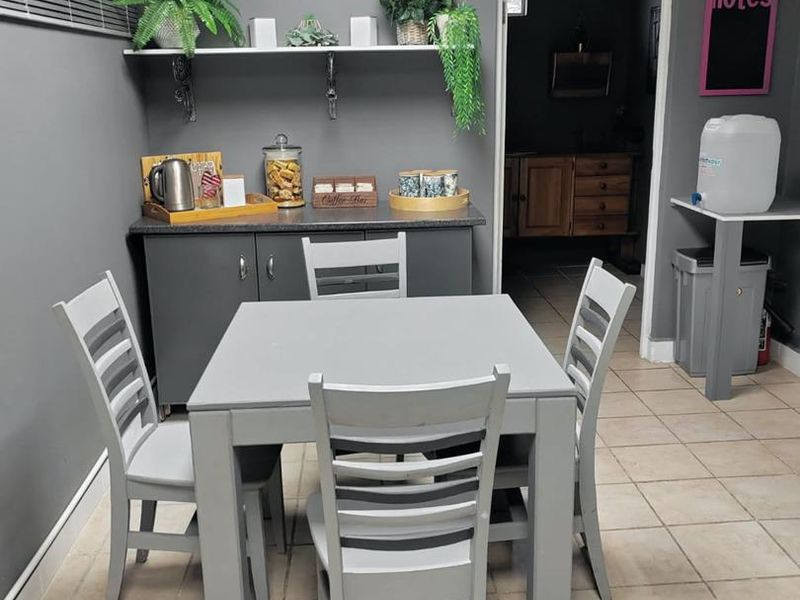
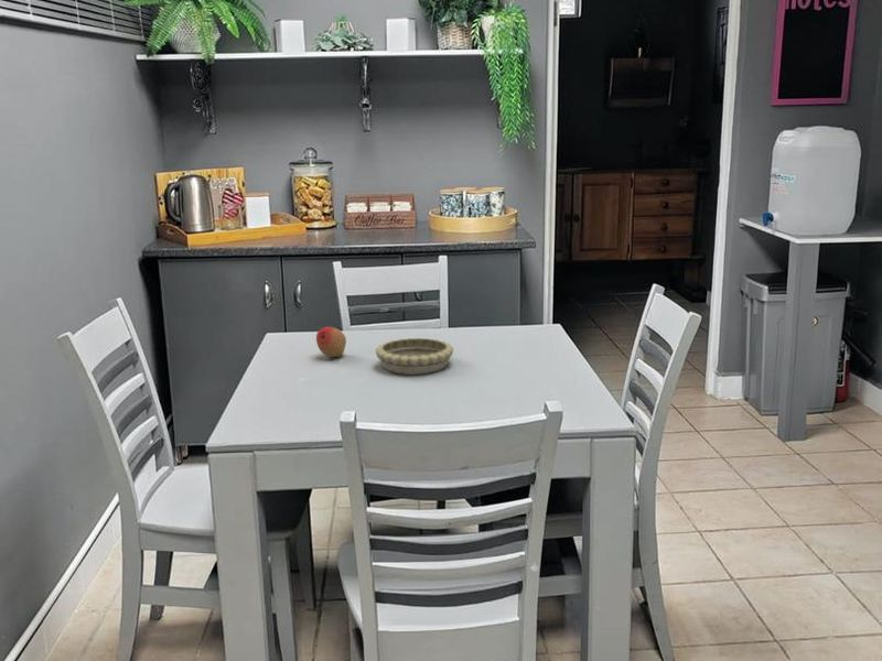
+ decorative bowl (415, 355)
+ fruit (330, 342)
